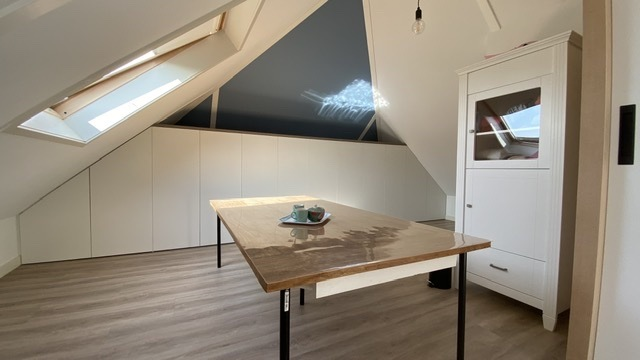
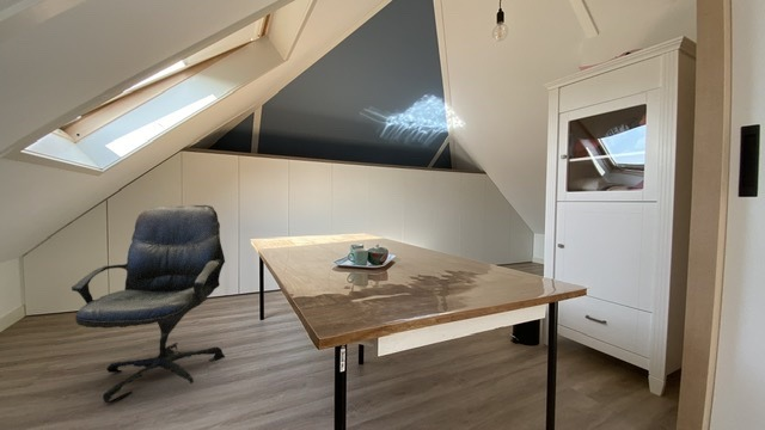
+ office chair (159, 289)
